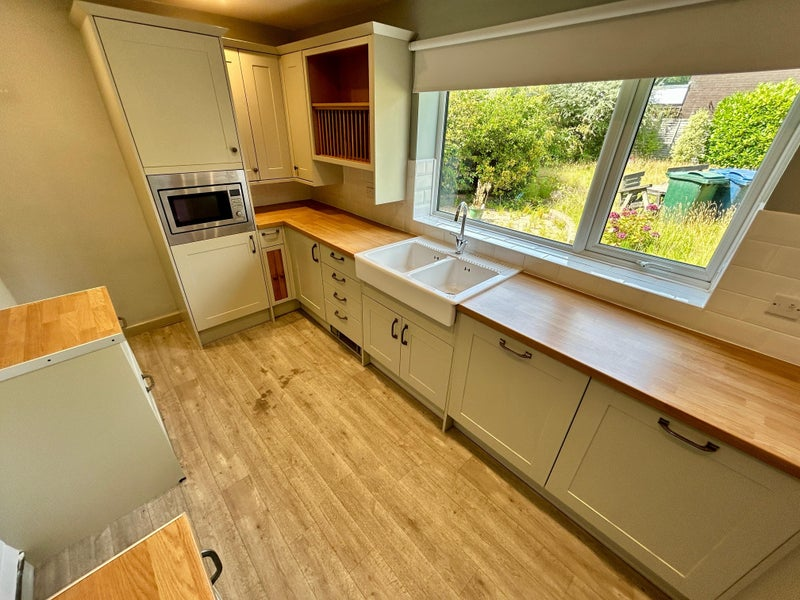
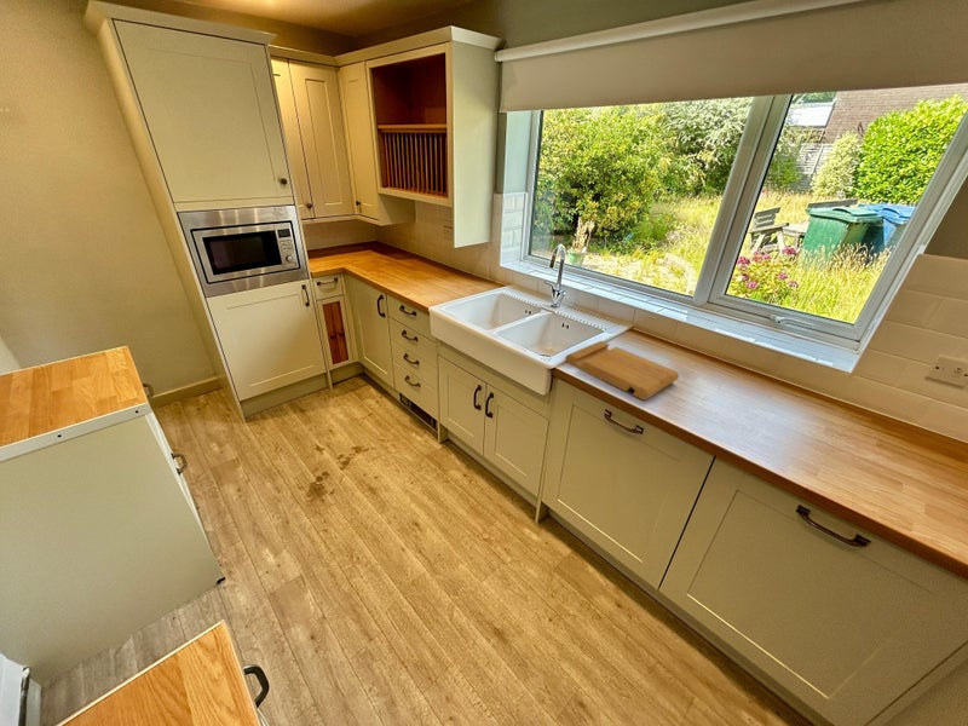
+ cutting board (620, 367)
